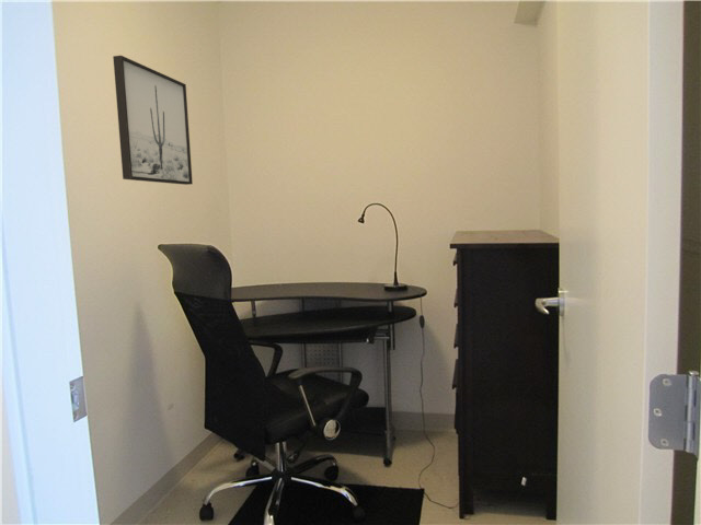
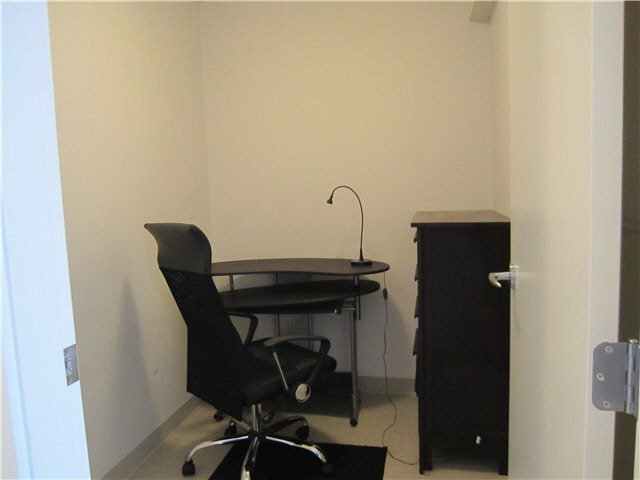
- wall art (157, 127)
